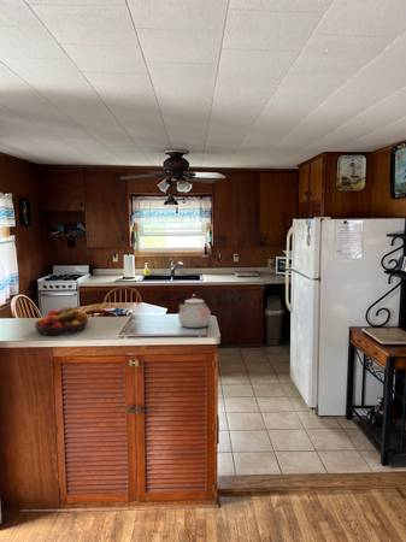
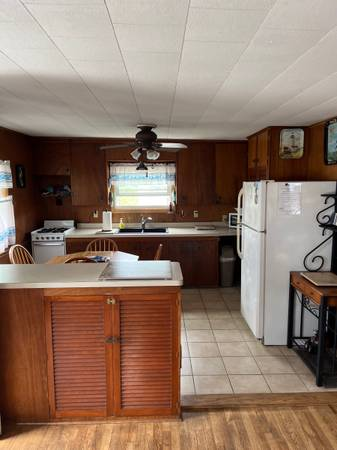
- kettle (194, 306)
- fruit bowl (61, 318)
